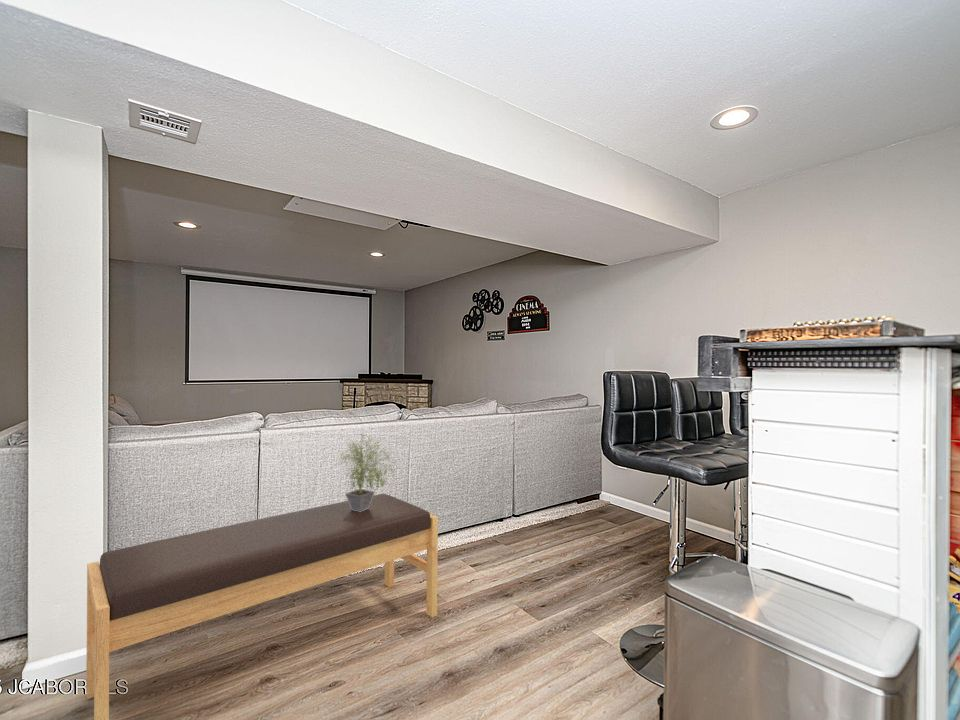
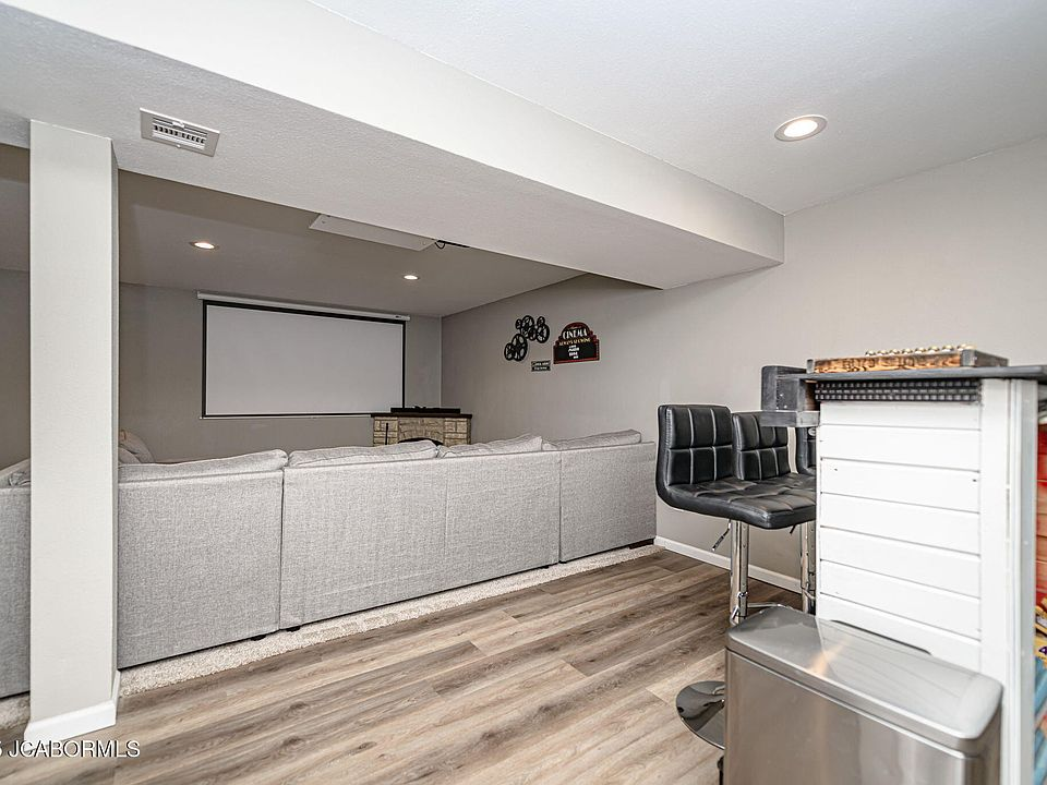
- potted plant (366, 469)
- bench (285, 588)
